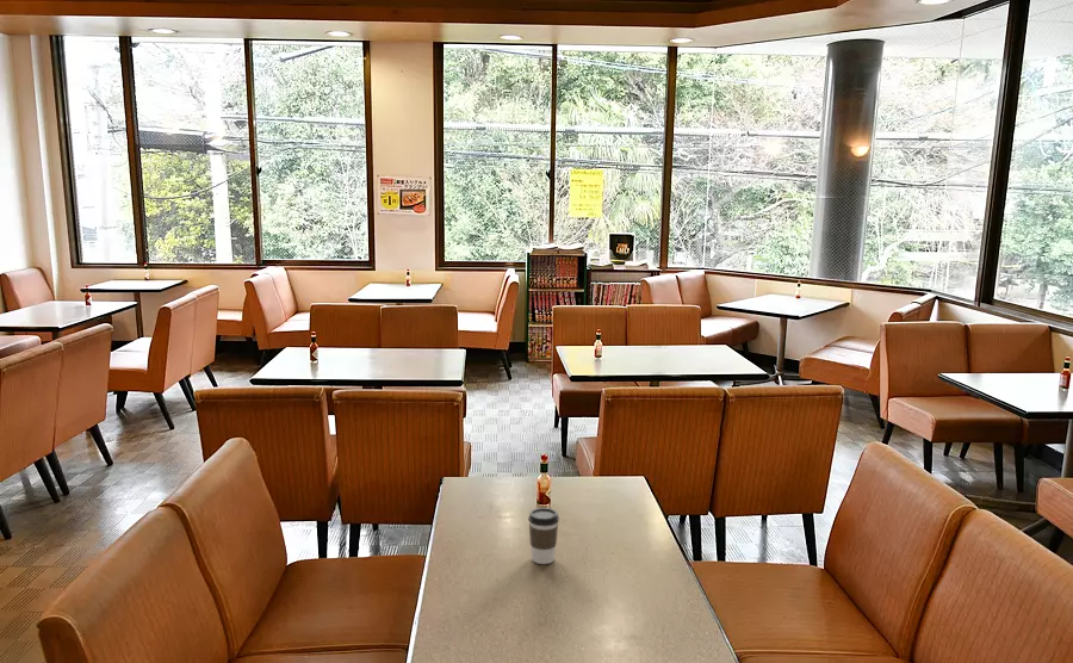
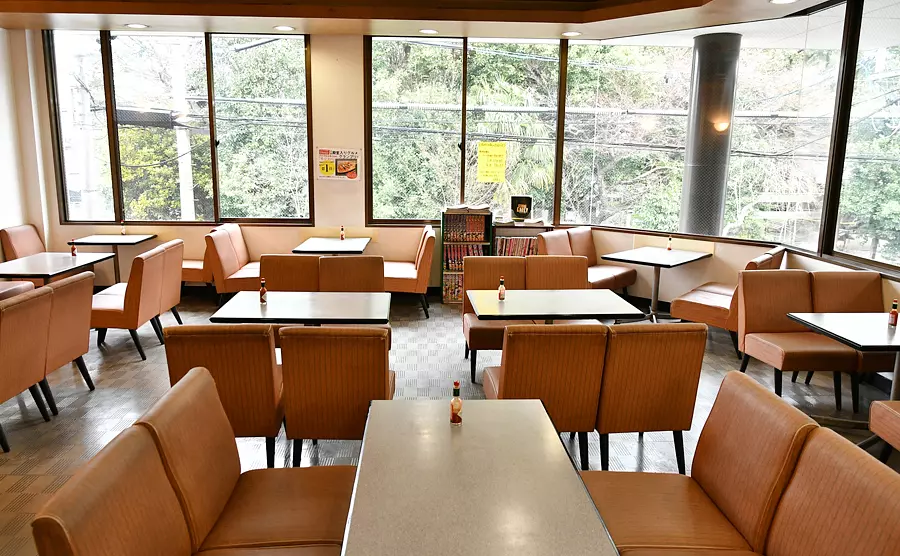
- coffee cup (542, 535)
